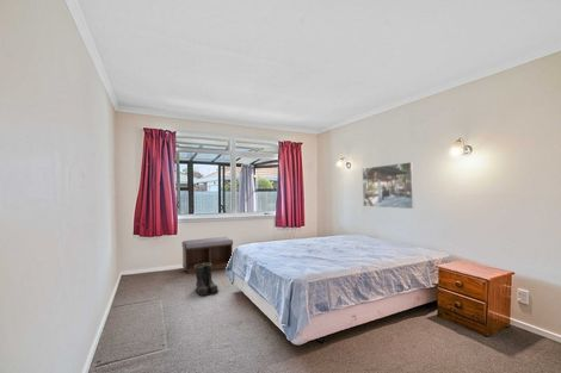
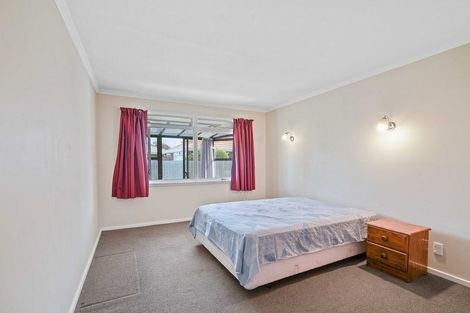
- bench (208, 253)
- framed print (386, 186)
- boots (205, 278)
